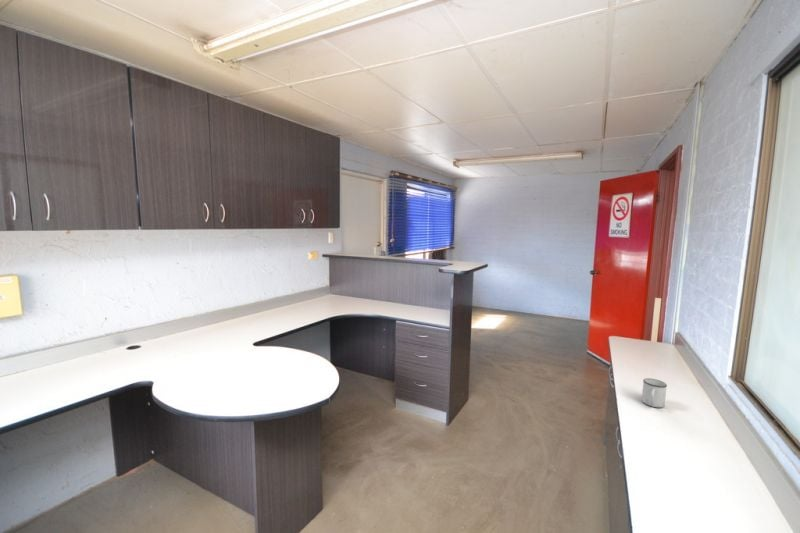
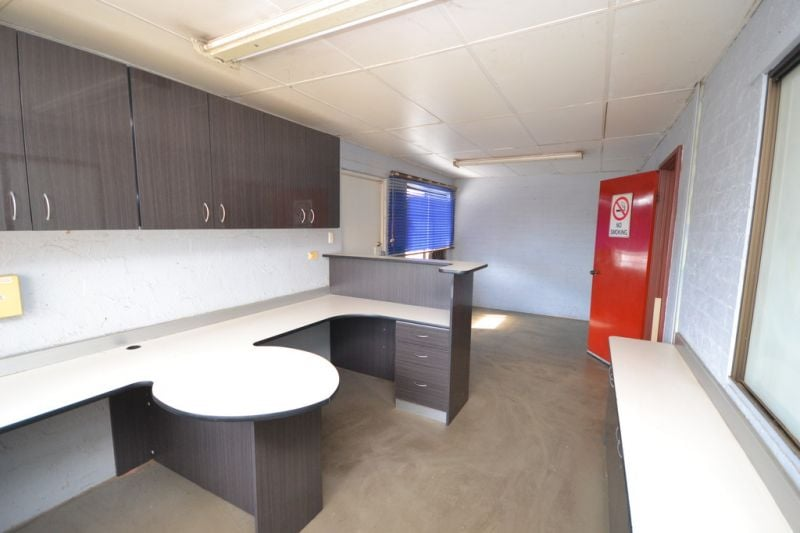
- mug (653, 394)
